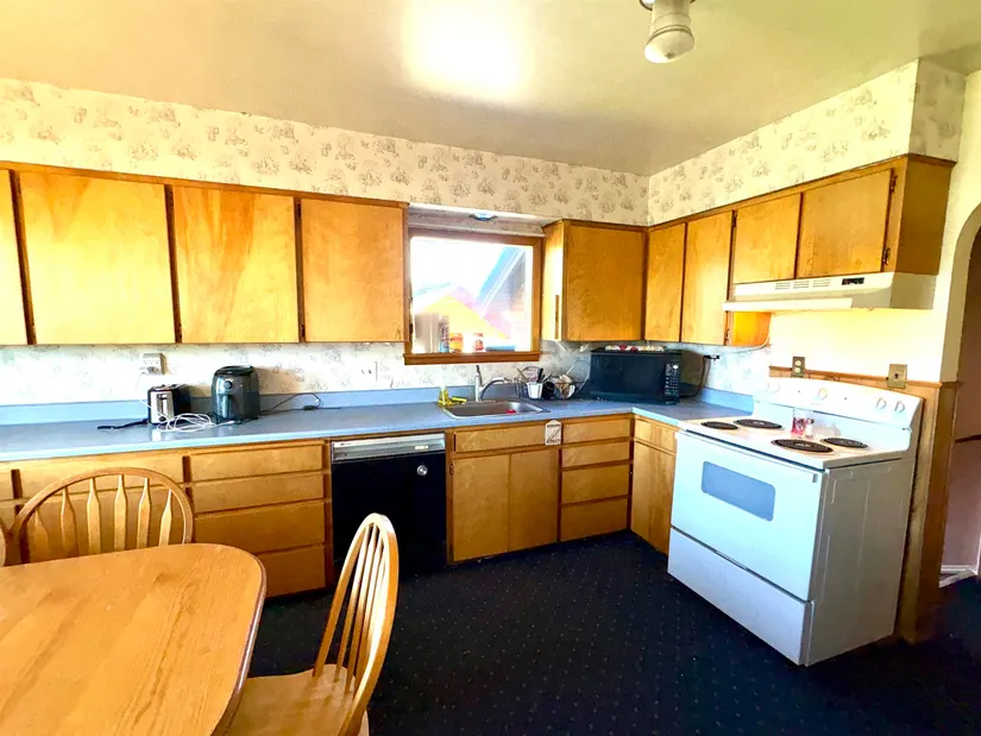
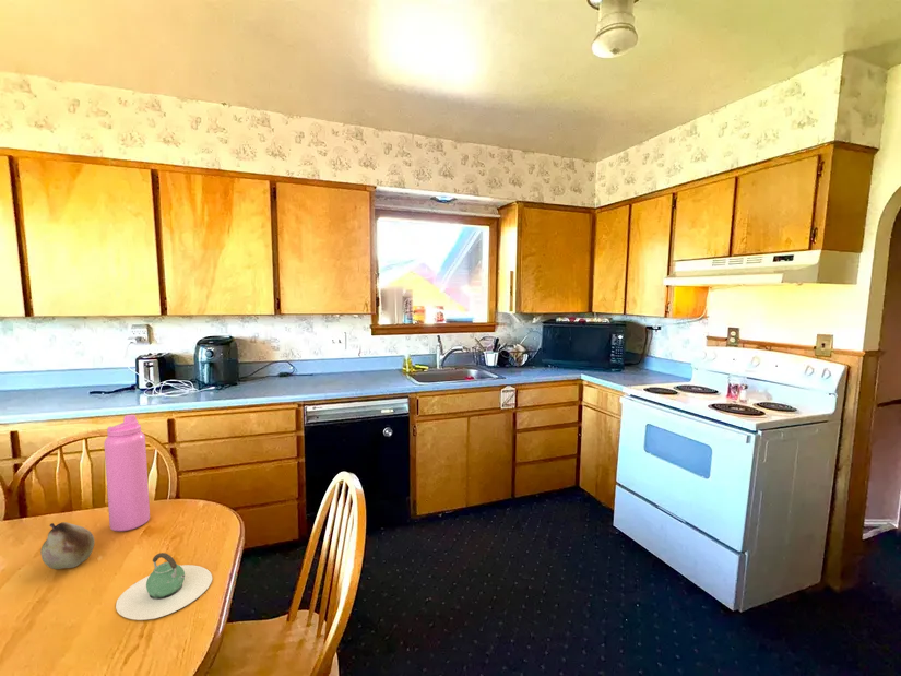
+ fruit (68, 541)
+ teapot (165, 571)
+ water bottle (127, 471)
